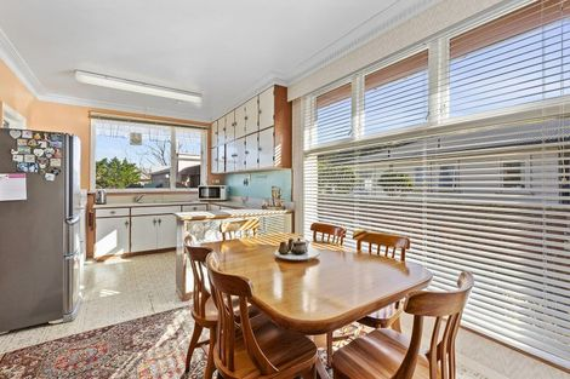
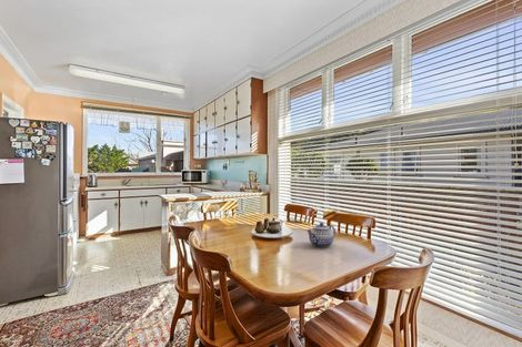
+ teapot (321, 233)
